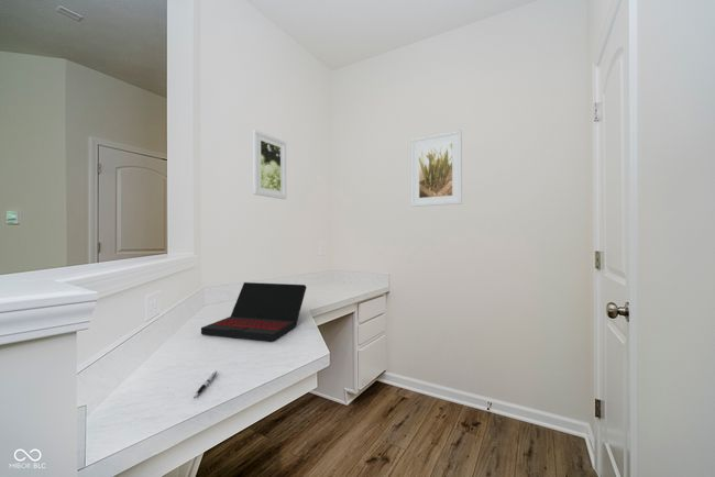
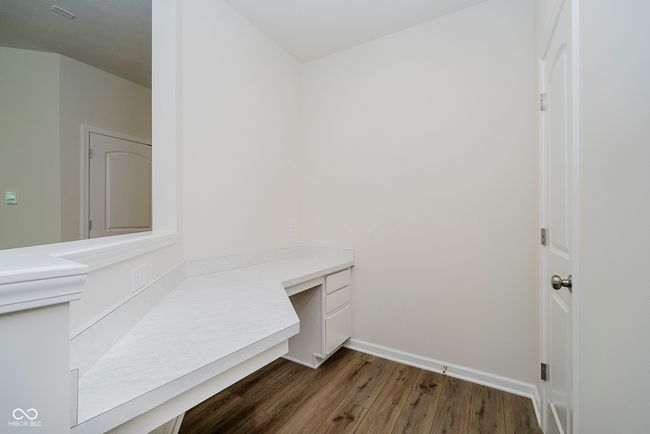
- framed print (270, 166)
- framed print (435, 169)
- pen (206, 384)
- laptop (257, 307)
